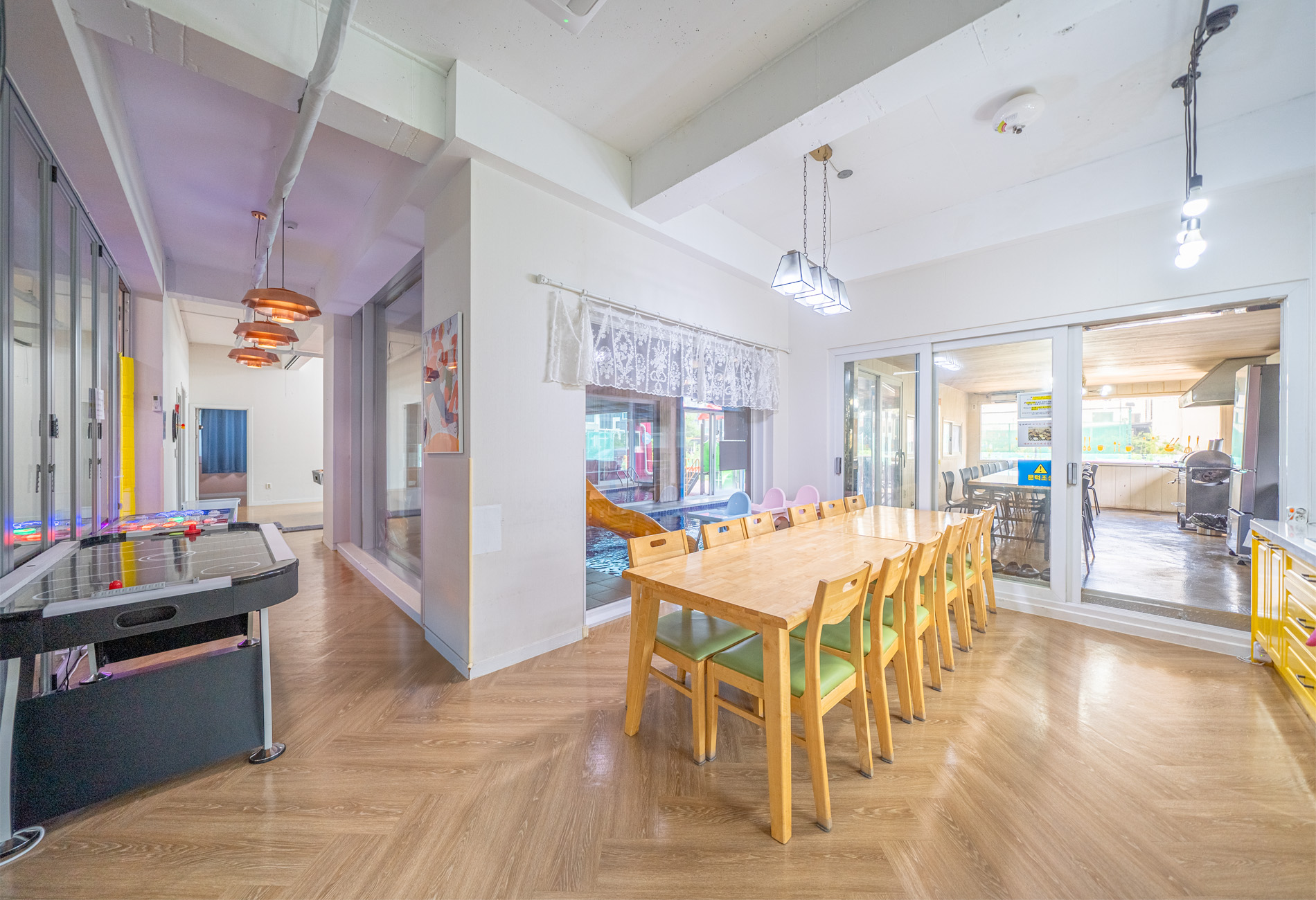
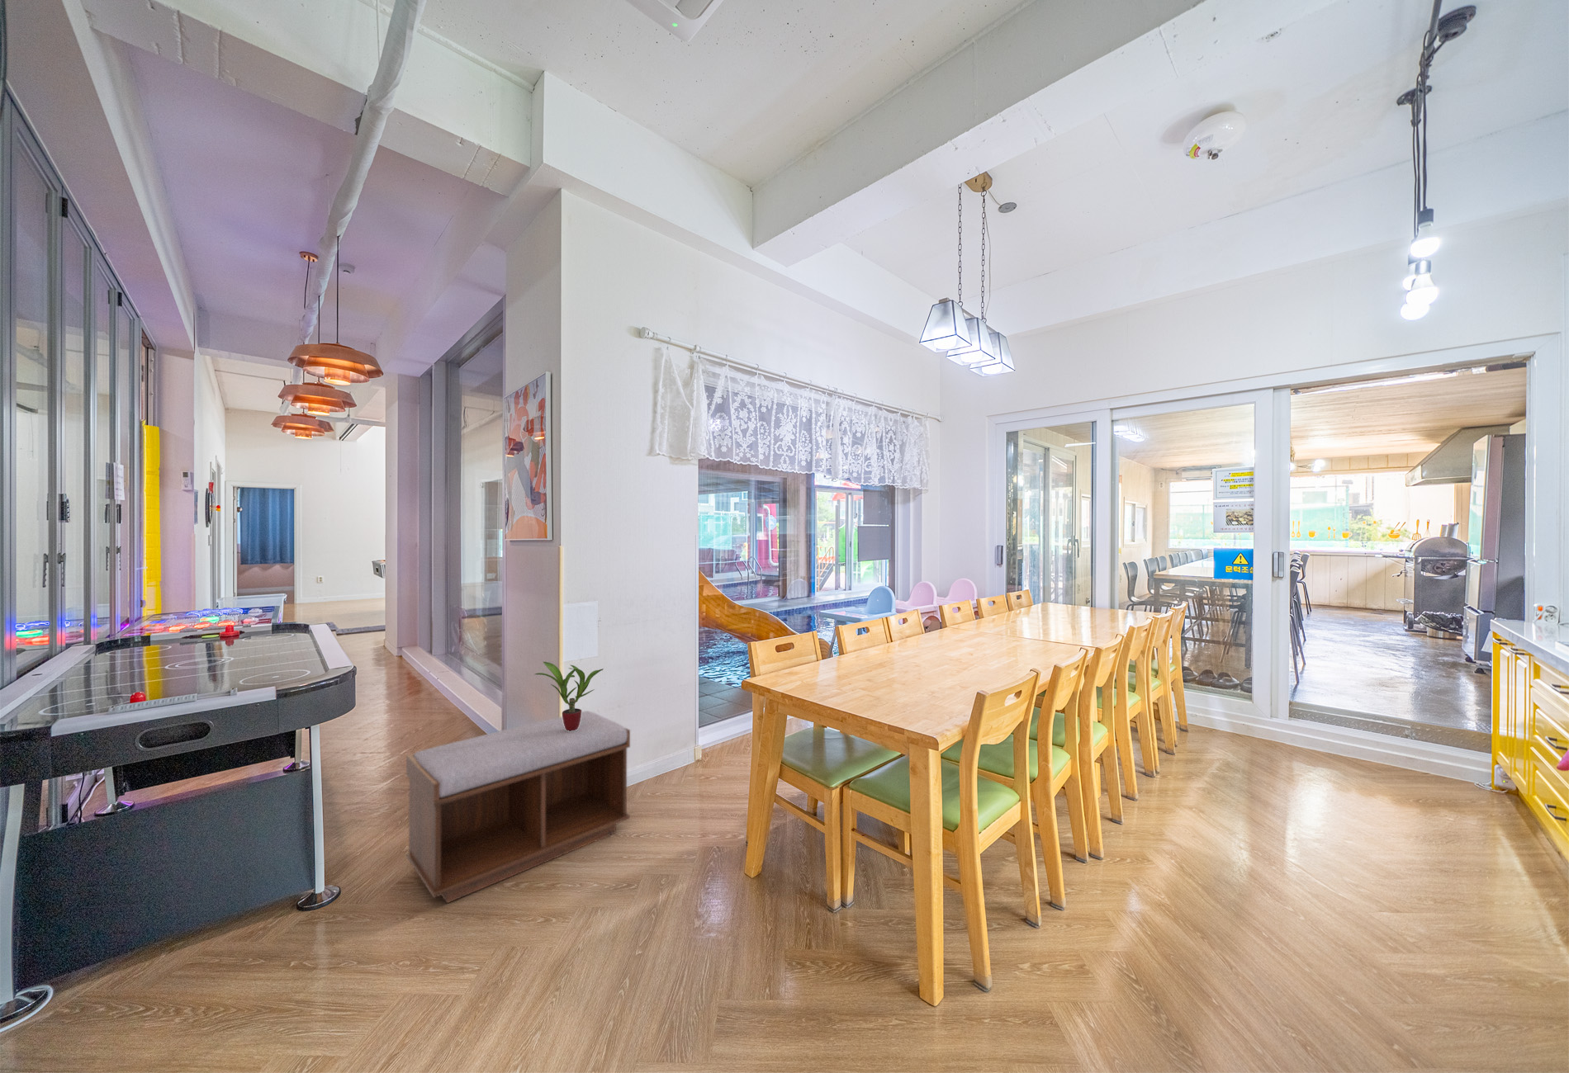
+ potted plant (569, 694)
+ bench (526, 793)
